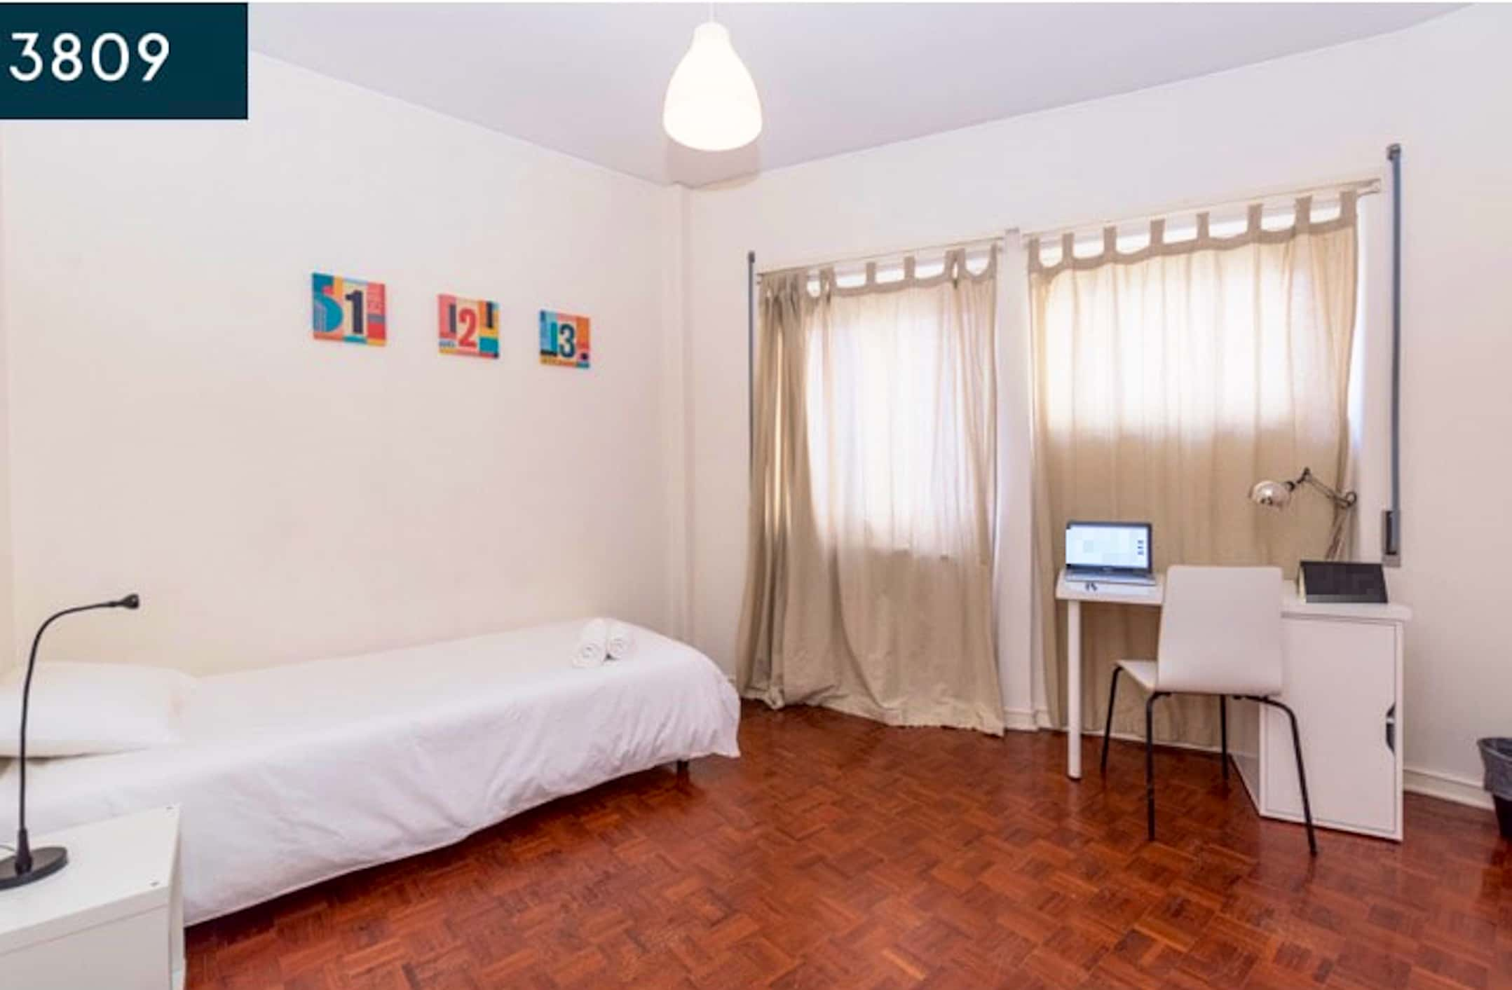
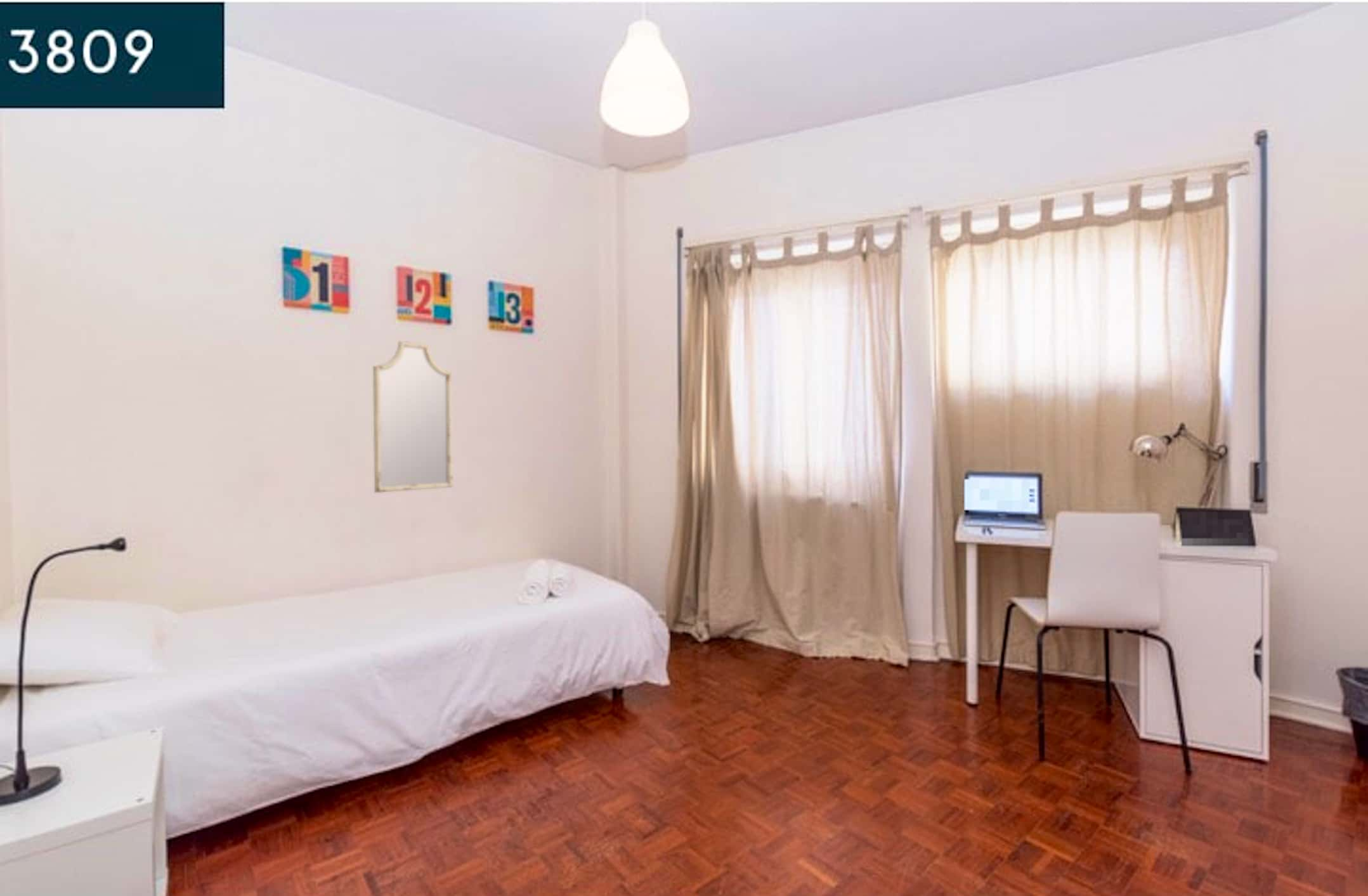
+ home mirror (415, 416)
